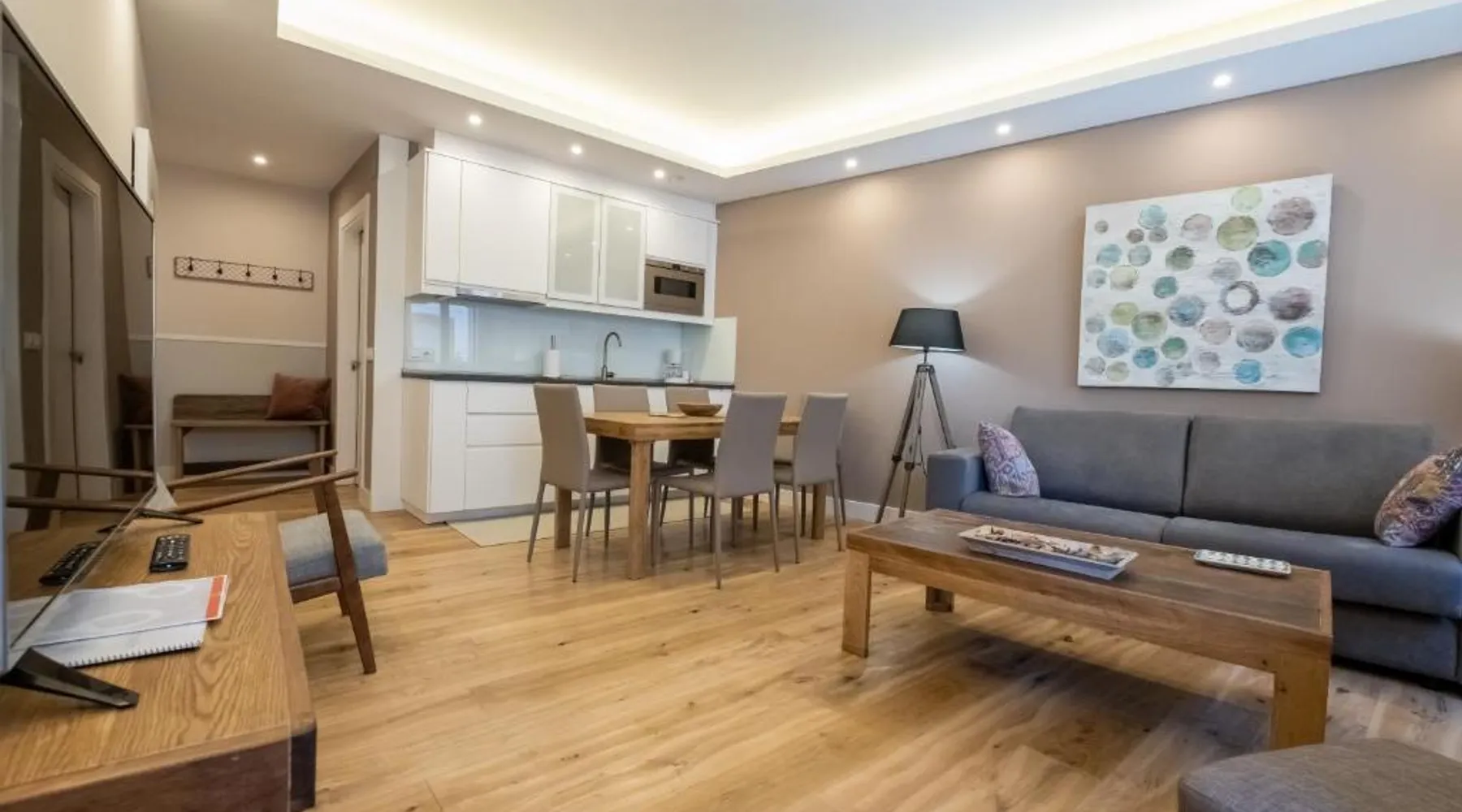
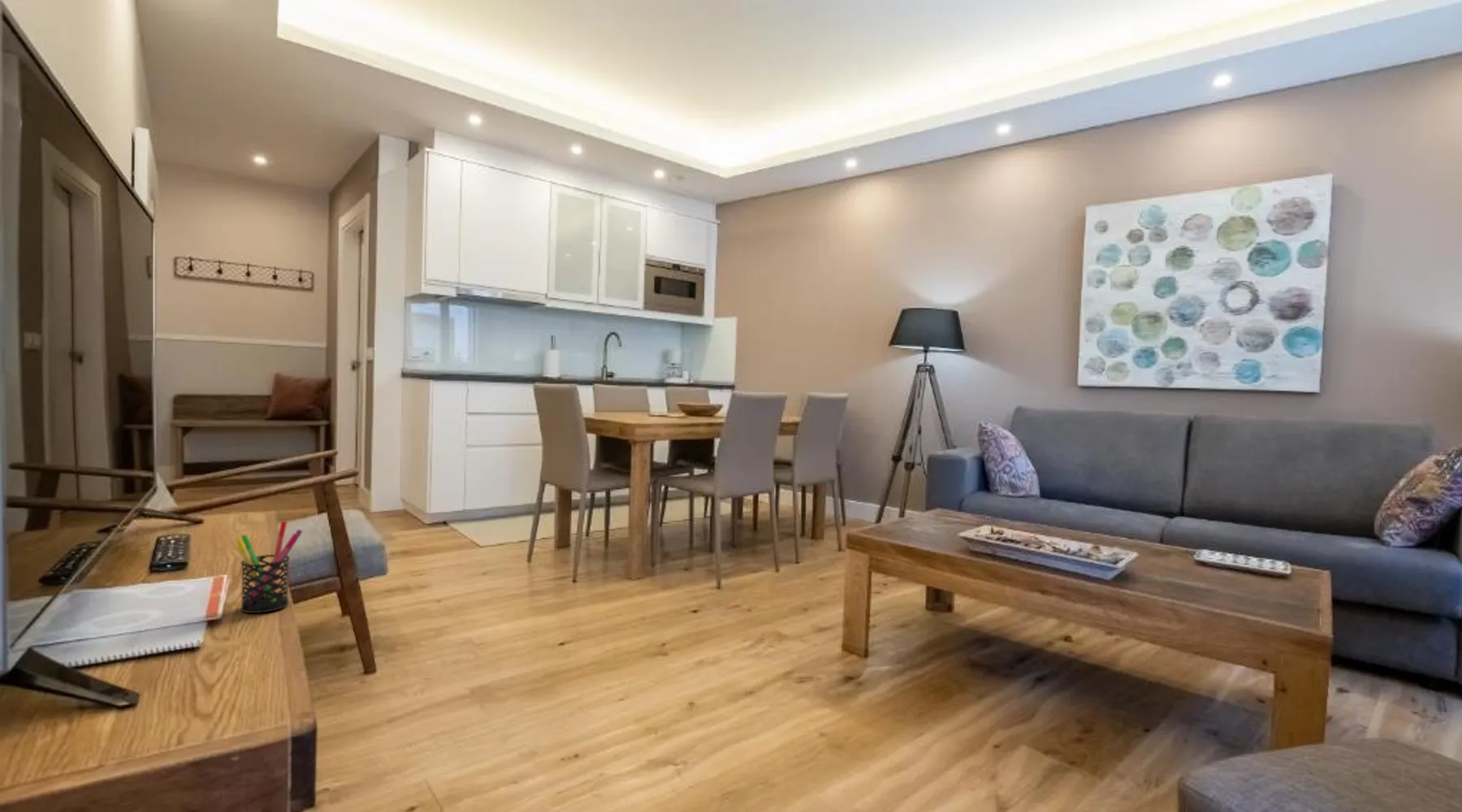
+ pen holder (264, 564)
